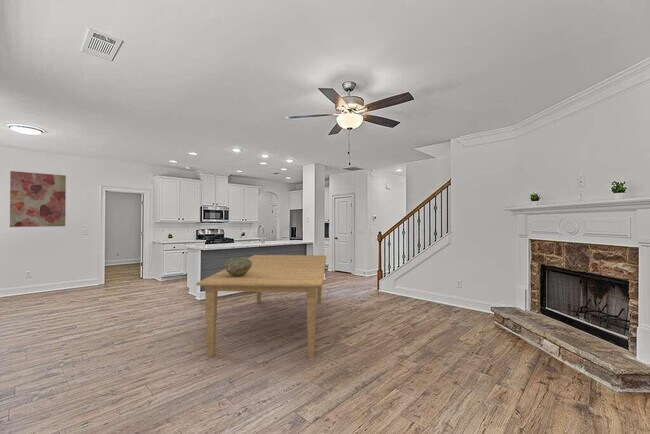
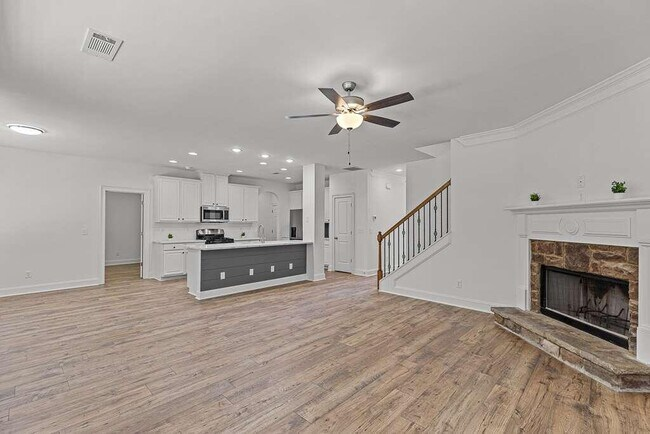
- wall art (39, 200)
- dining table (278, 291)
- vessel (238, 266)
